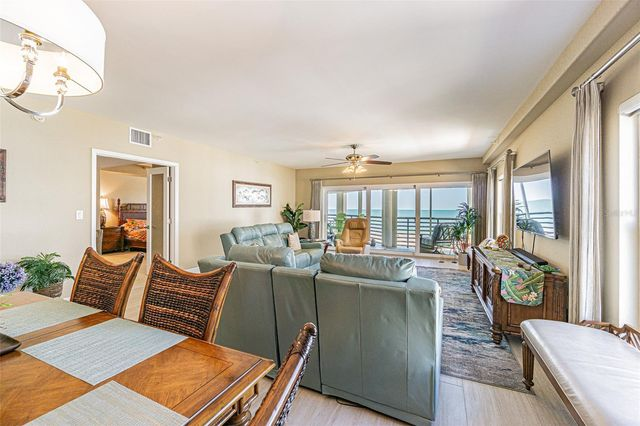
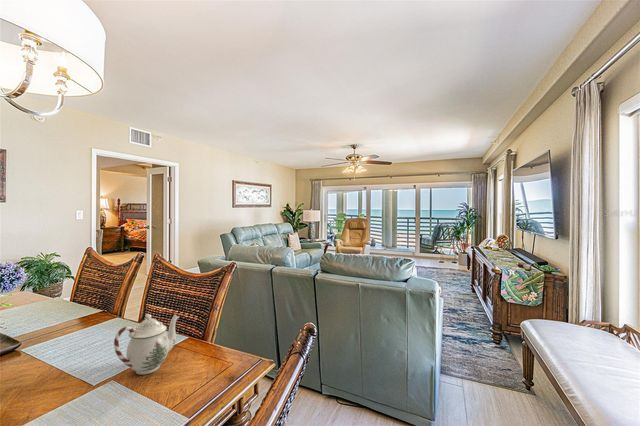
+ teapot (149, 340)
